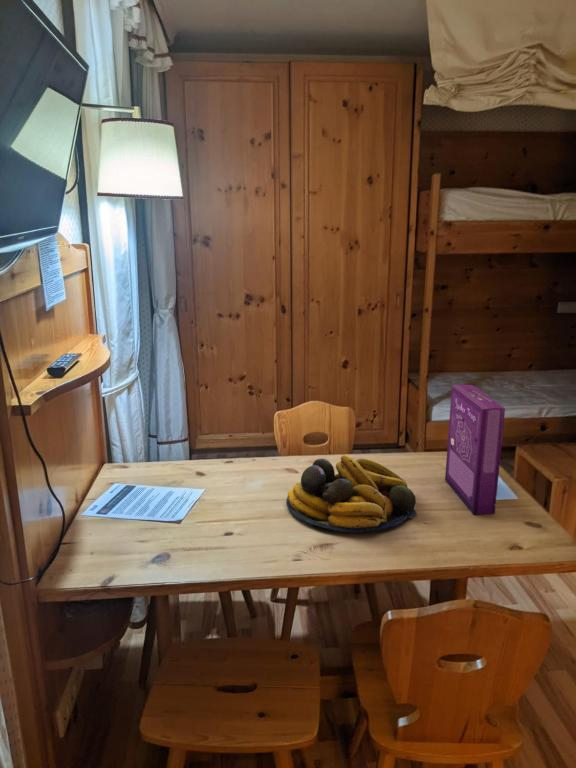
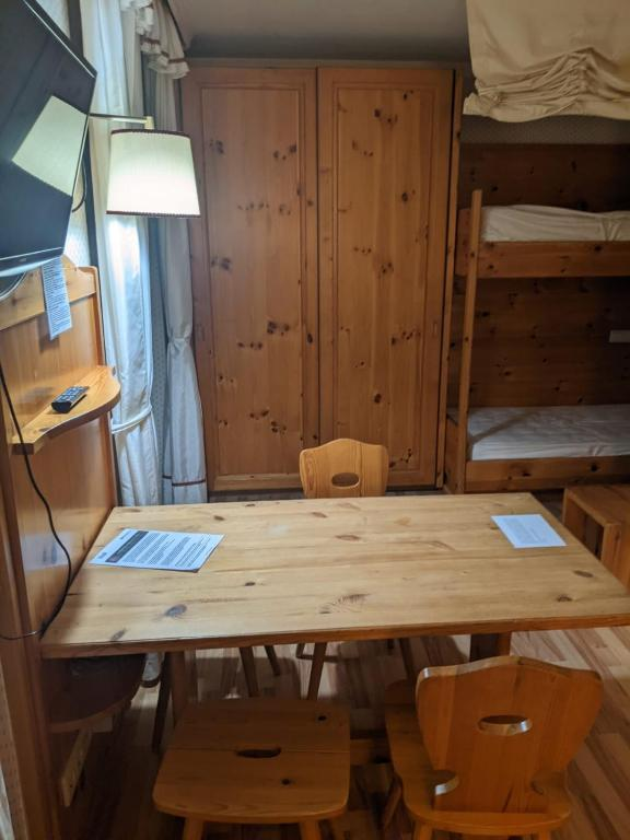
- fruit bowl (350, 482)
- cereal box (472, 446)
